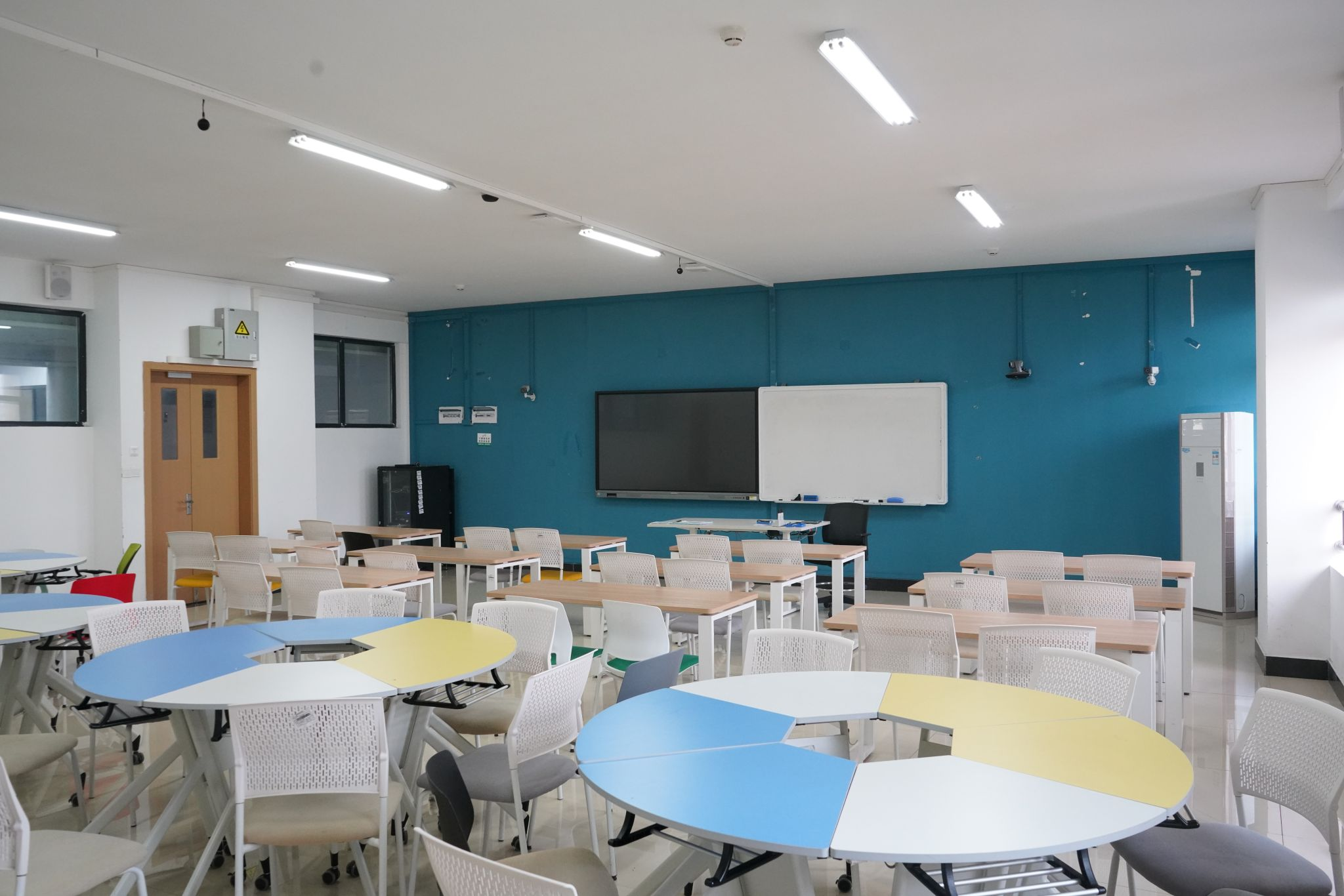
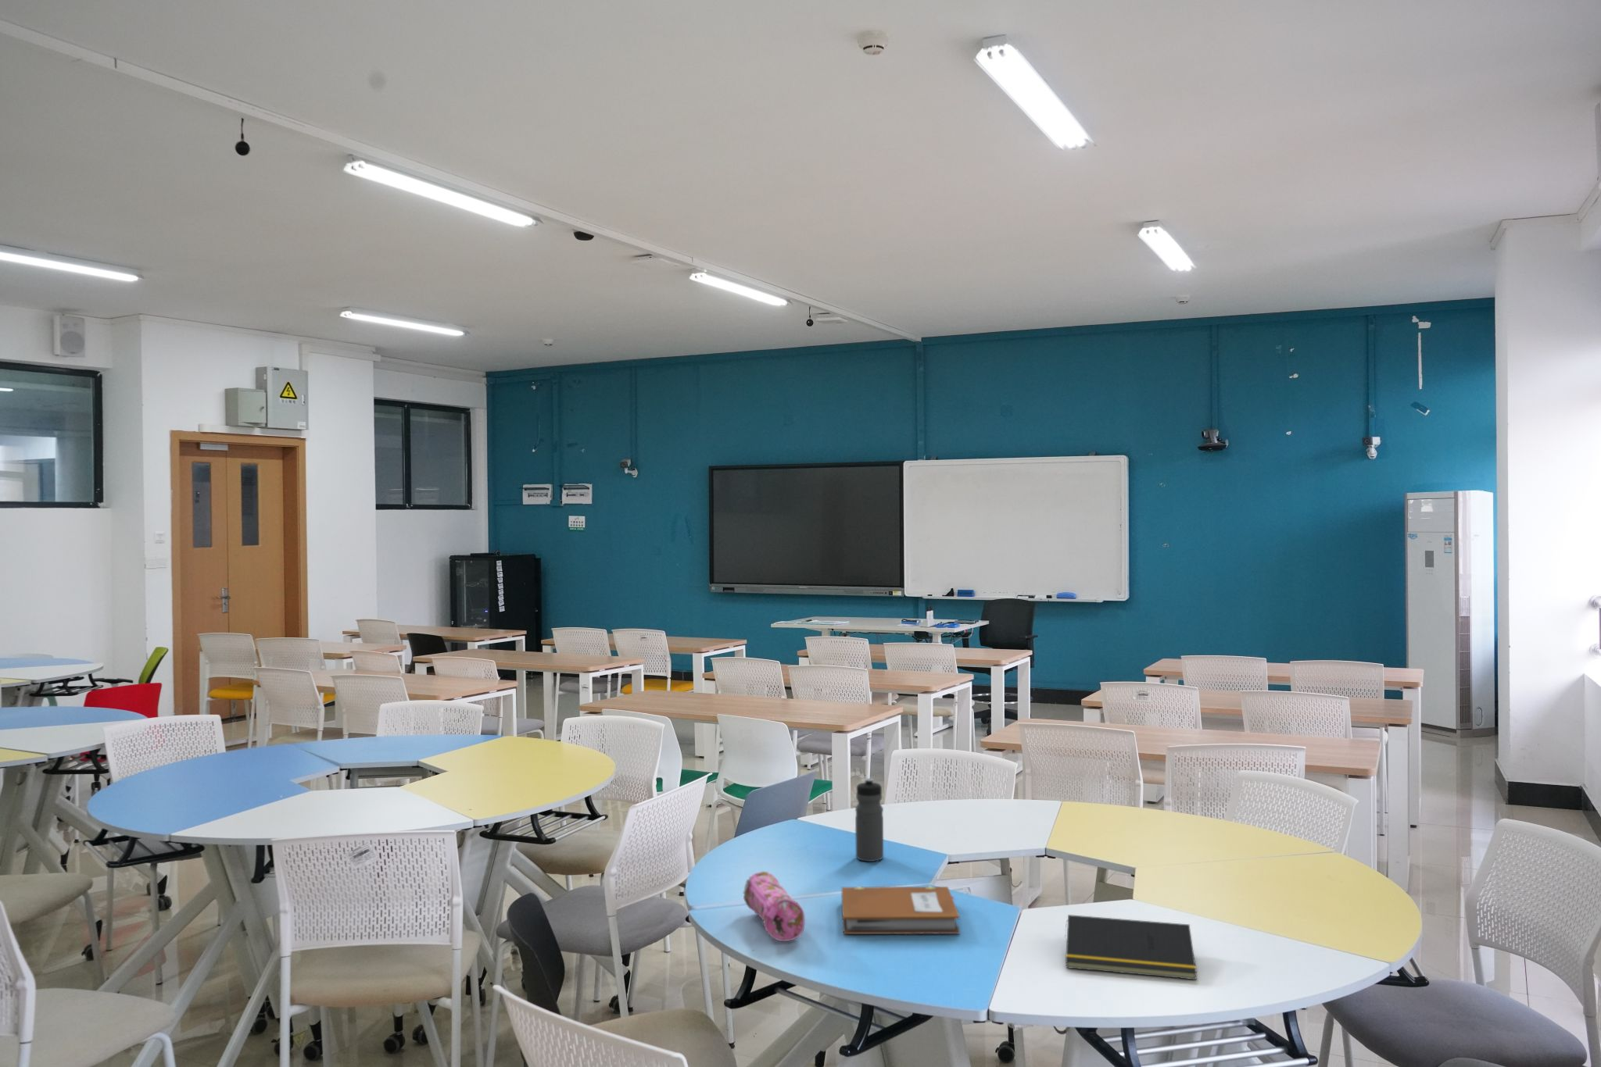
+ notebook (901, 907)
+ water bottle (870, 818)
+ notepad (1129, 946)
+ pencil case (773, 905)
